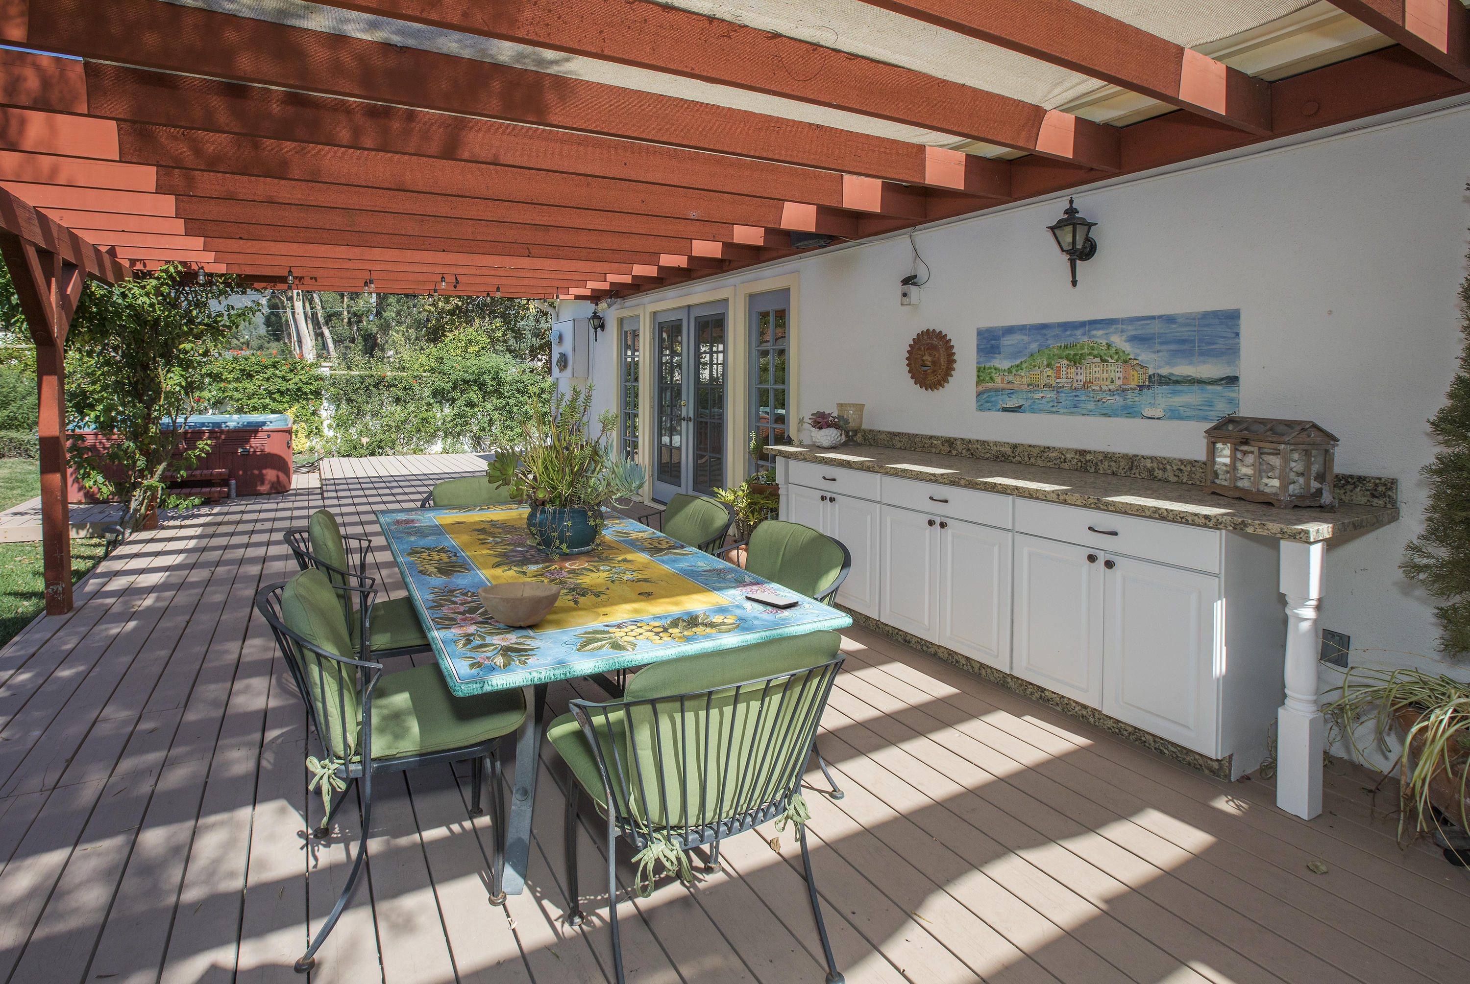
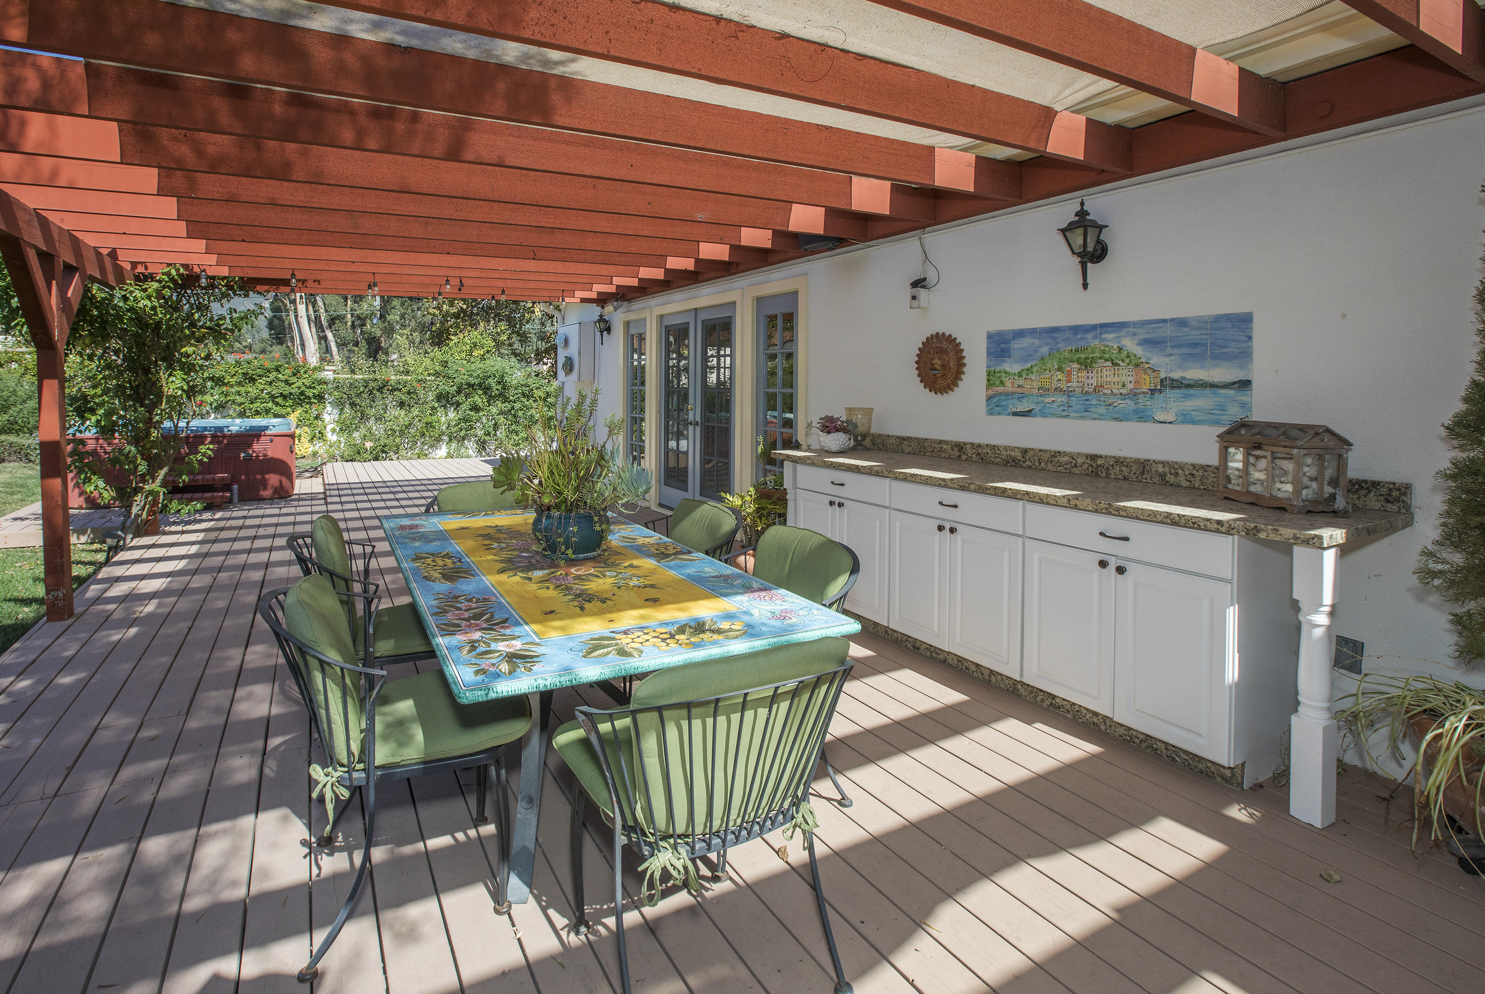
- bowl (521, 606)
- smartphone (771, 600)
